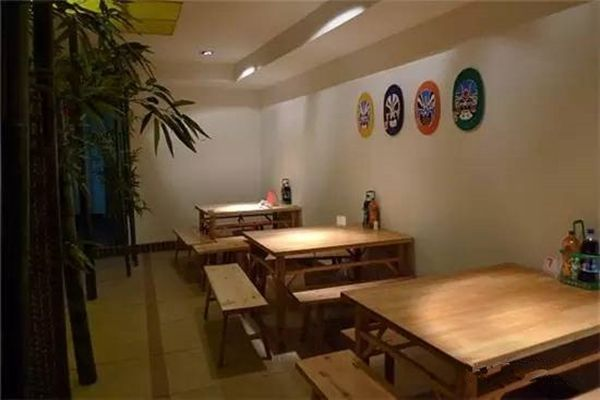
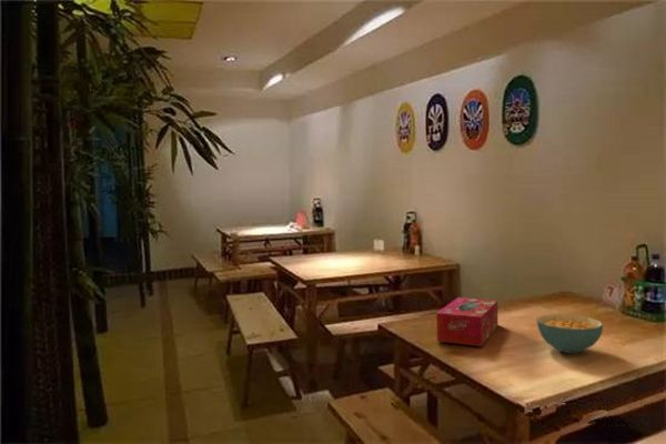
+ tissue box (468, 320)
+ cereal bowl (568, 335)
